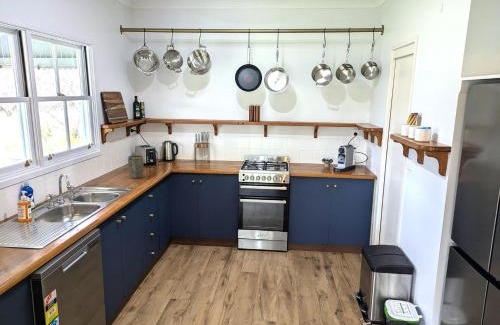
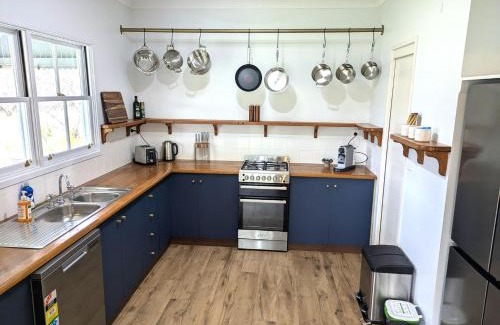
- plant pot (136, 166)
